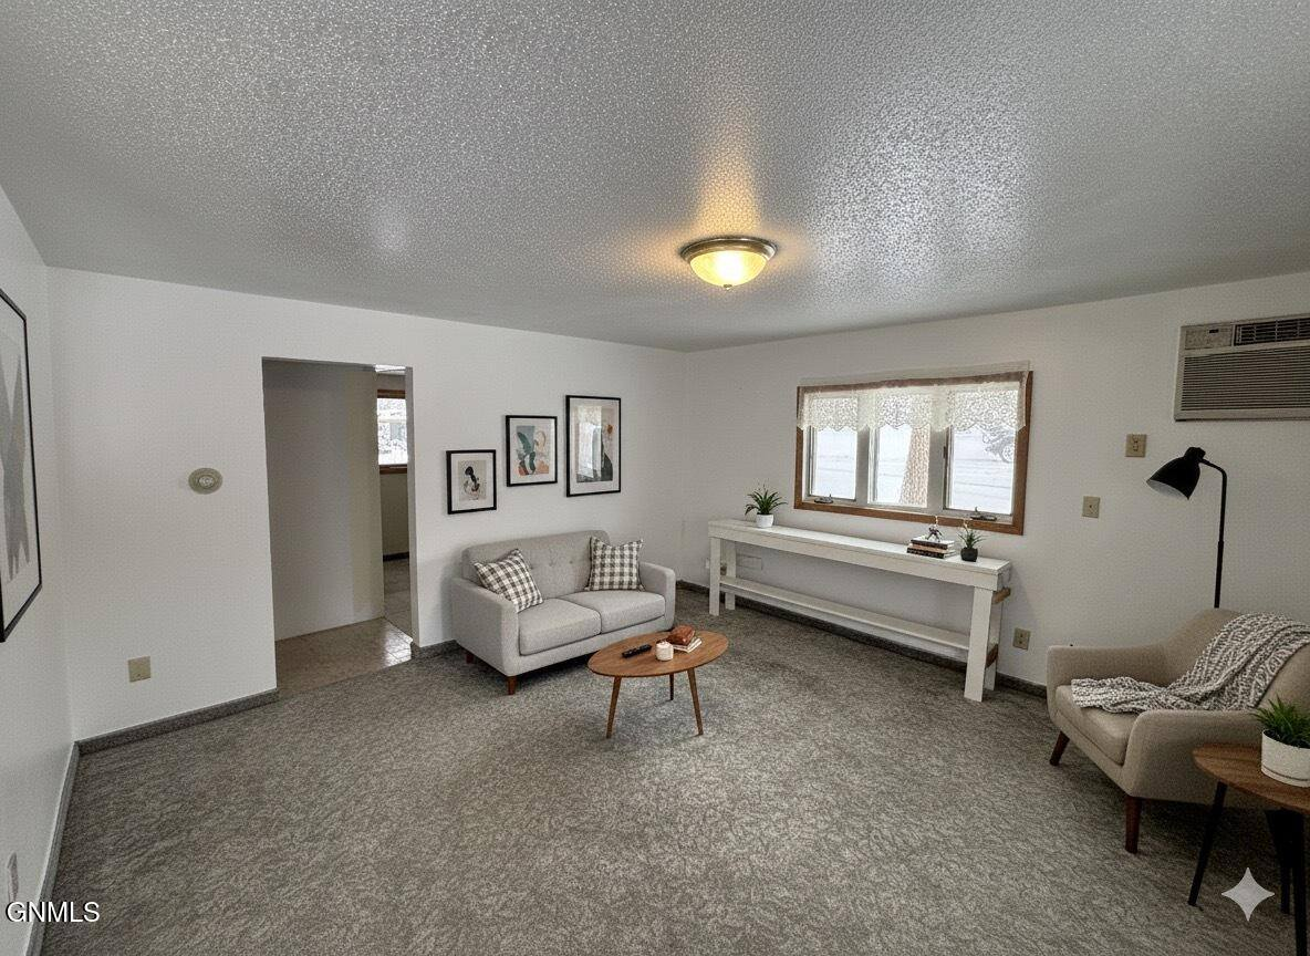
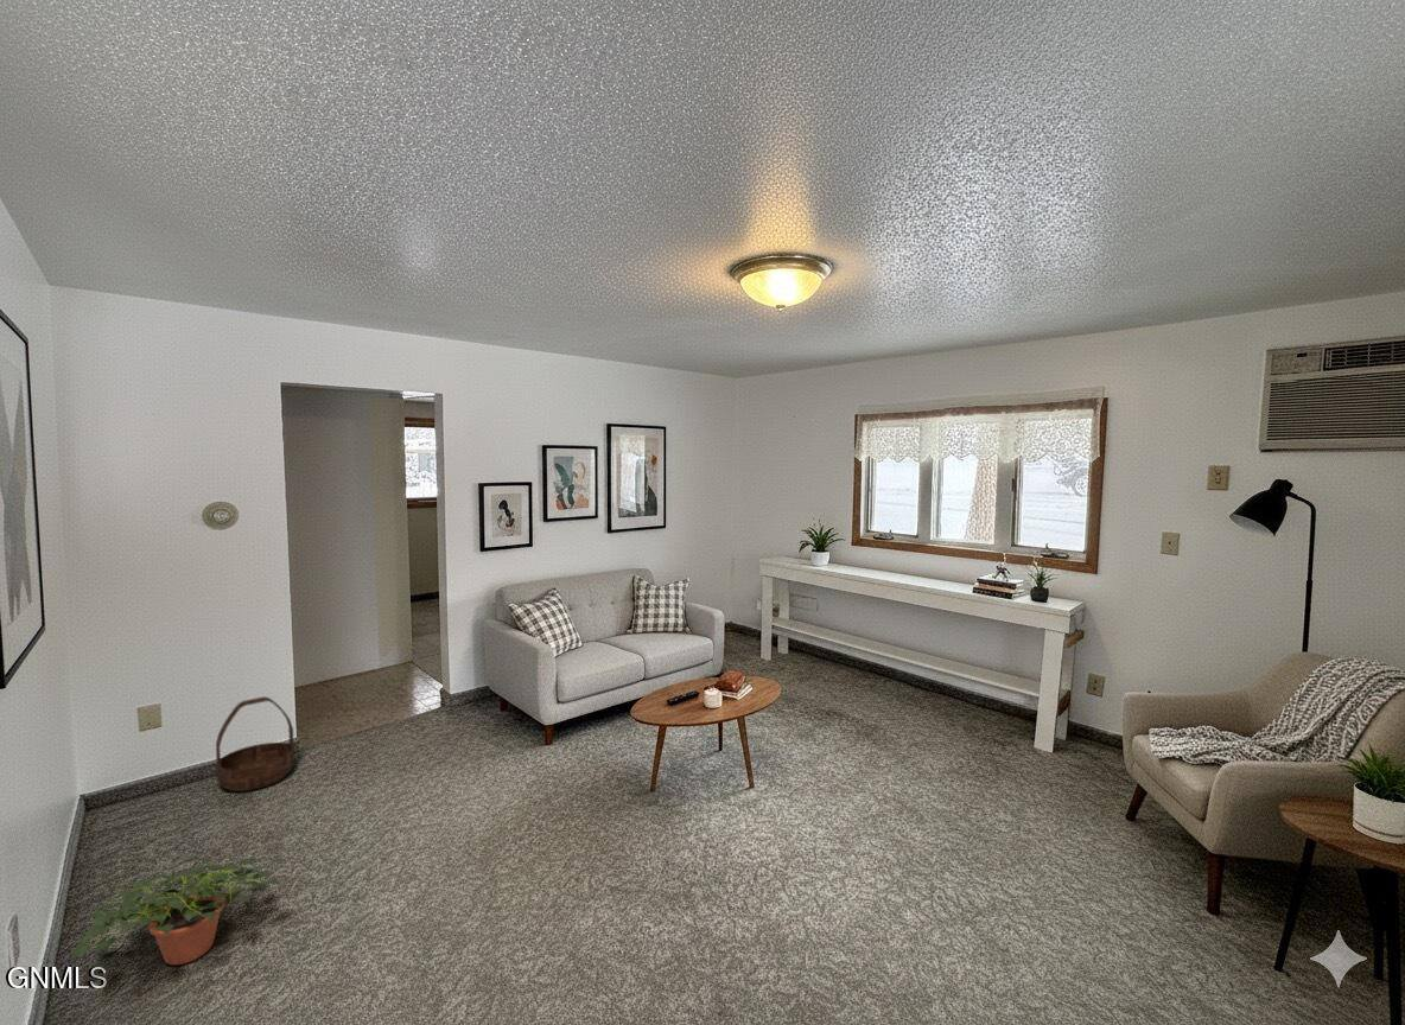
+ basket (259, 744)
+ potted plant (182, 908)
